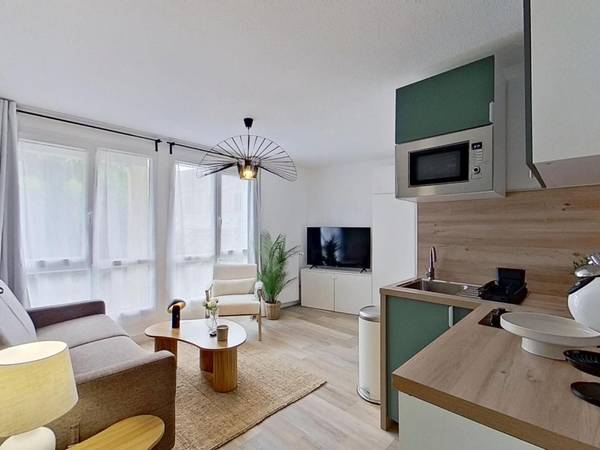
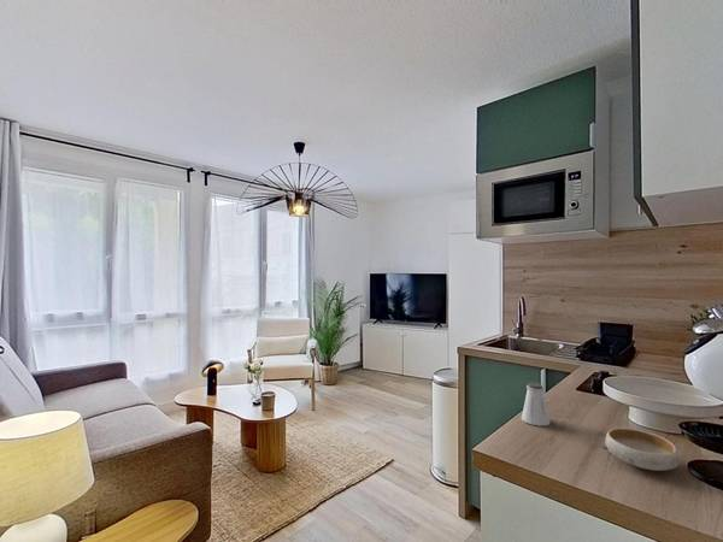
+ saltshaker (535, 402)
+ bowl (640, 450)
